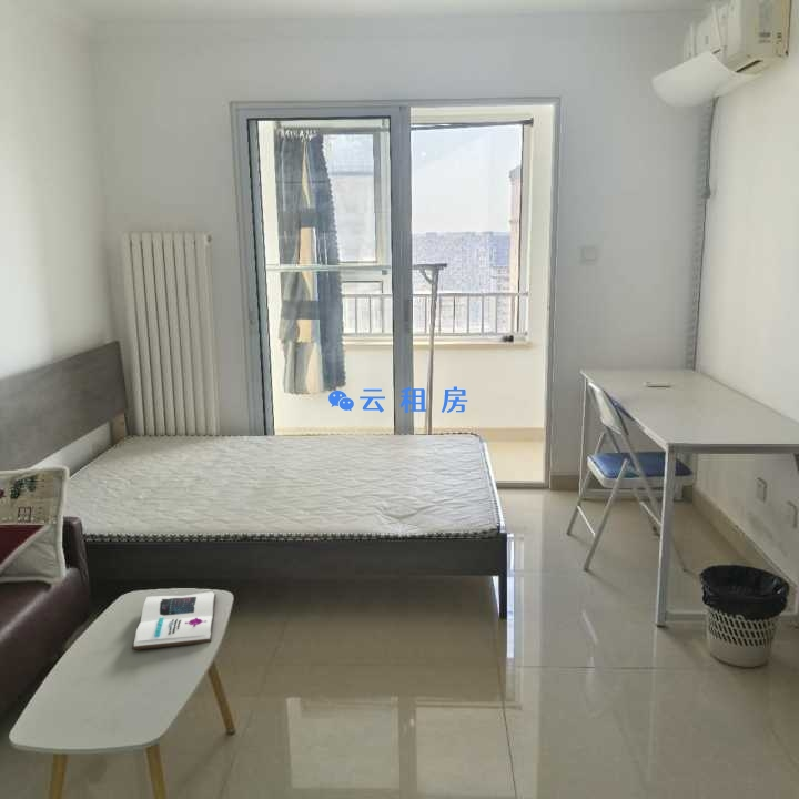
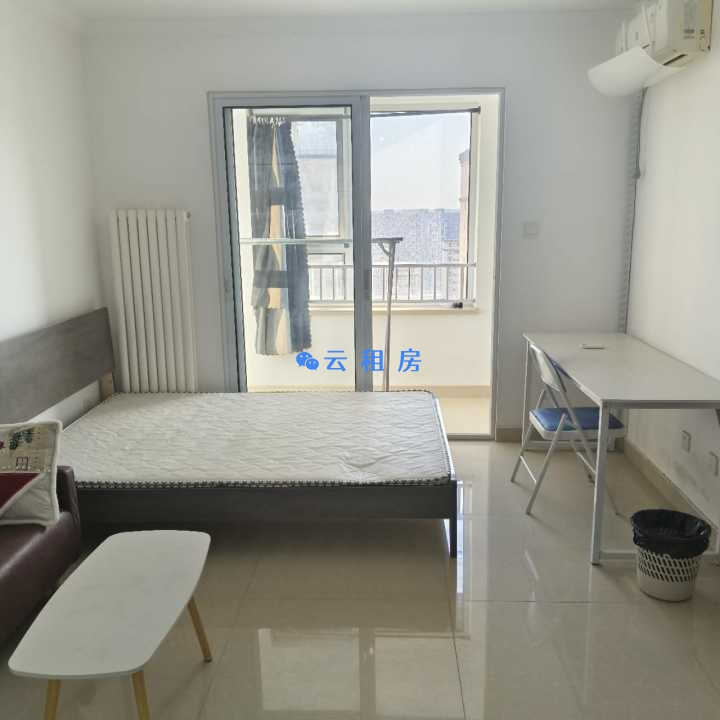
- book (176, 617)
